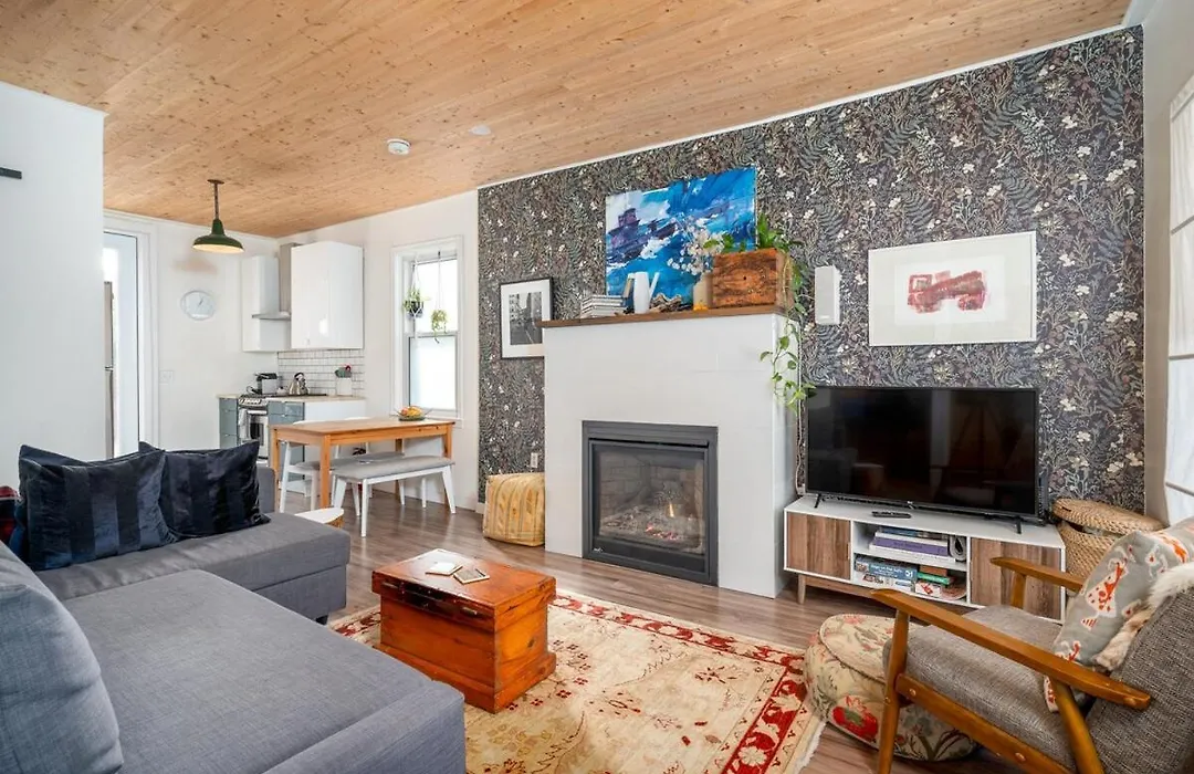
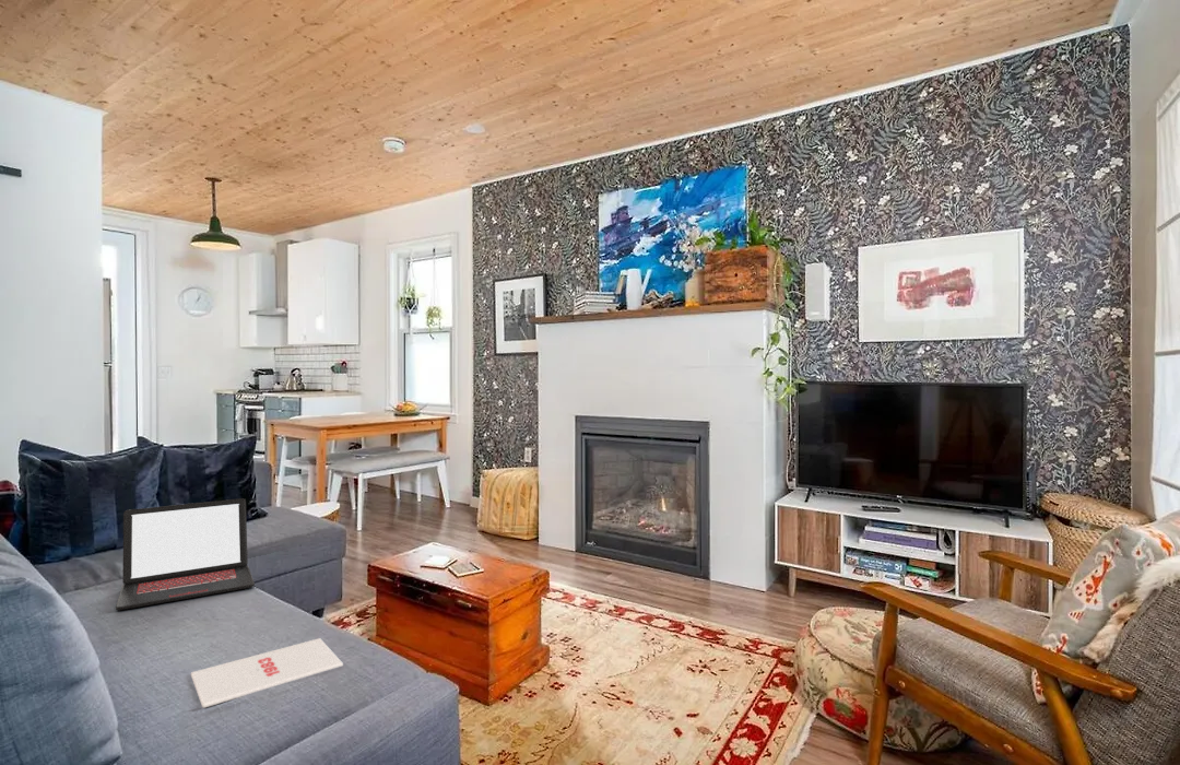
+ laptop (188, 549)
+ magazine (268, 669)
